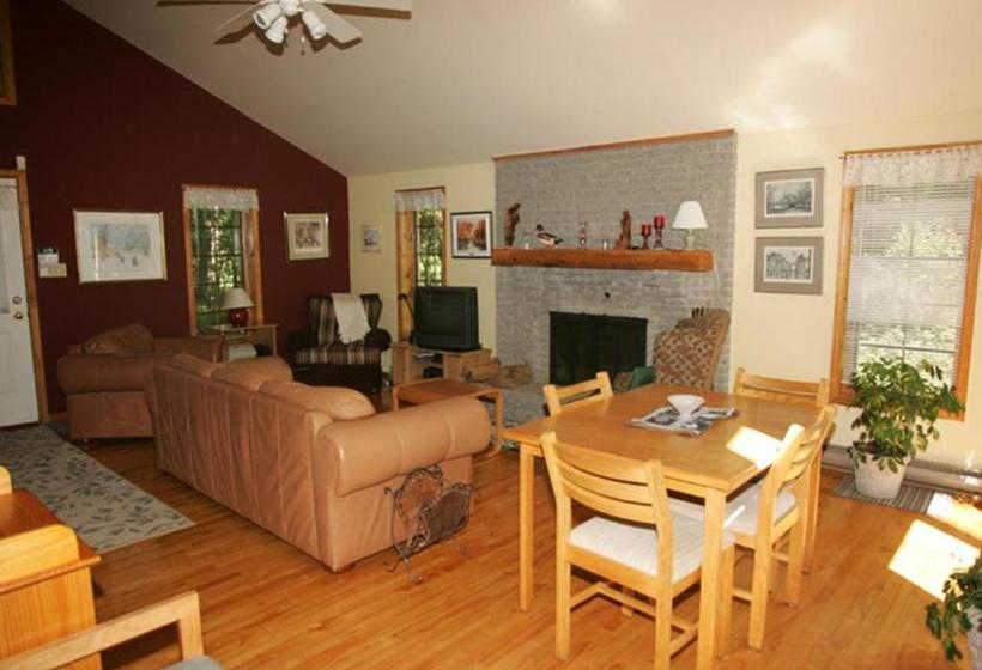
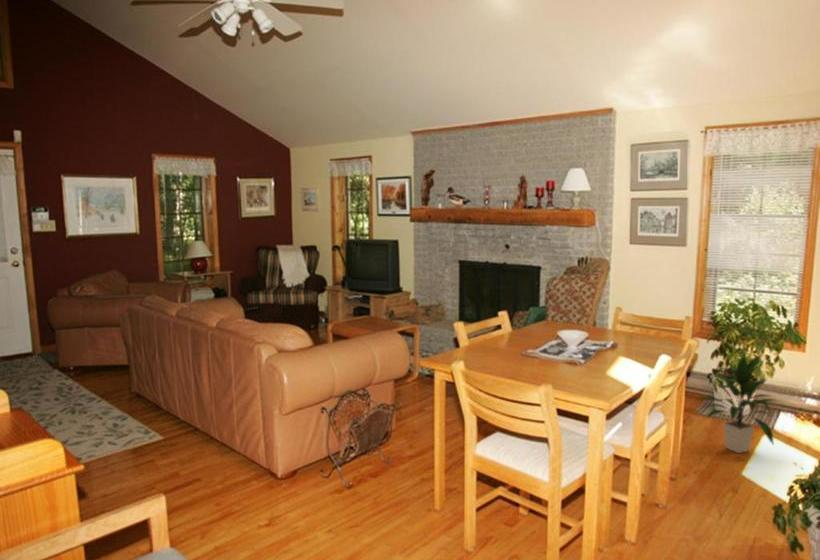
+ indoor plant (741, 403)
